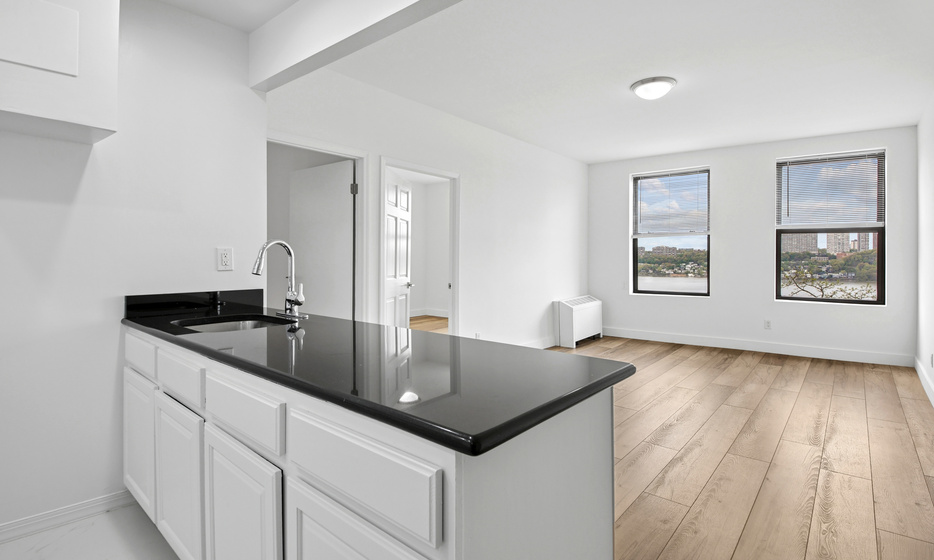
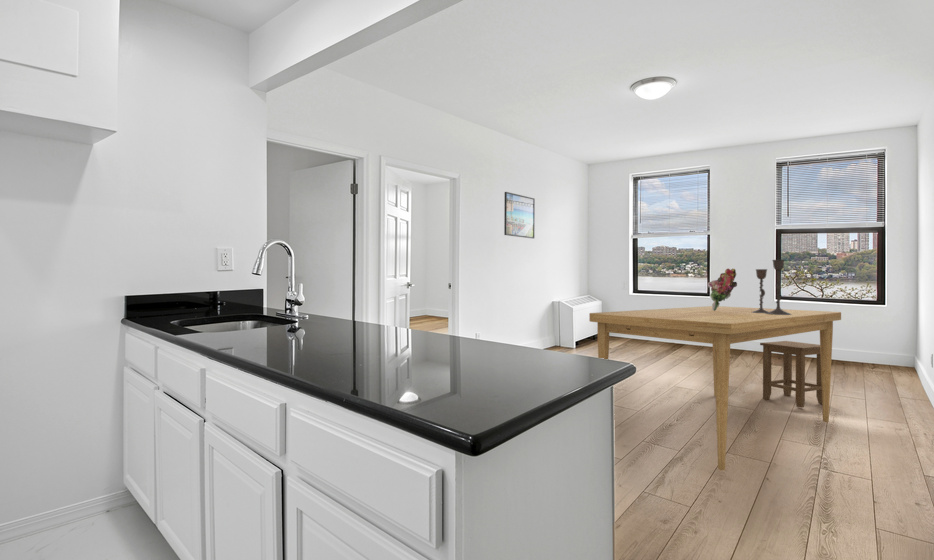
+ candlestick (776, 286)
+ bouquet (721, 289)
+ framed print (520, 216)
+ dining table (718, 369)
+ stool (791, 372)
